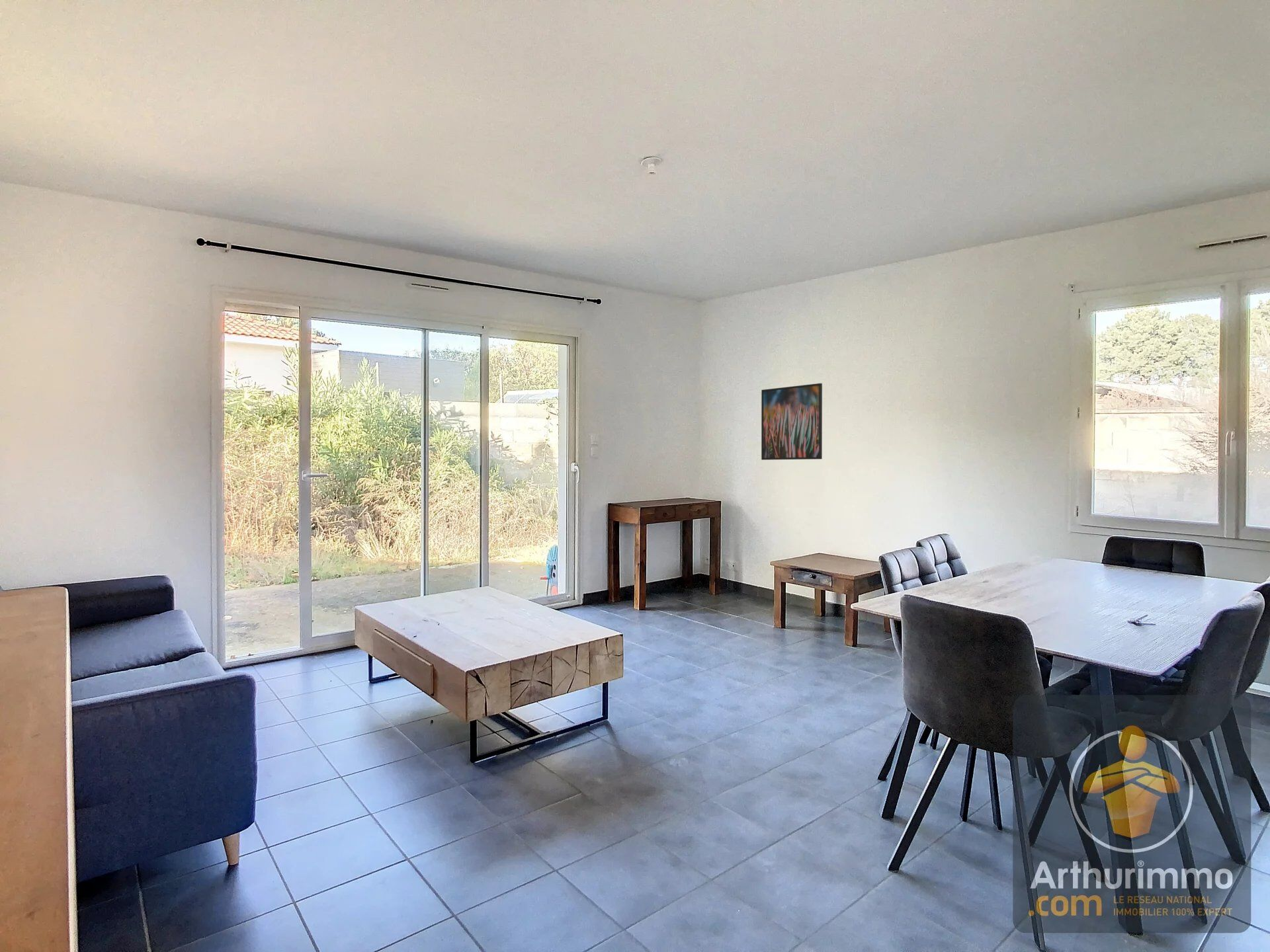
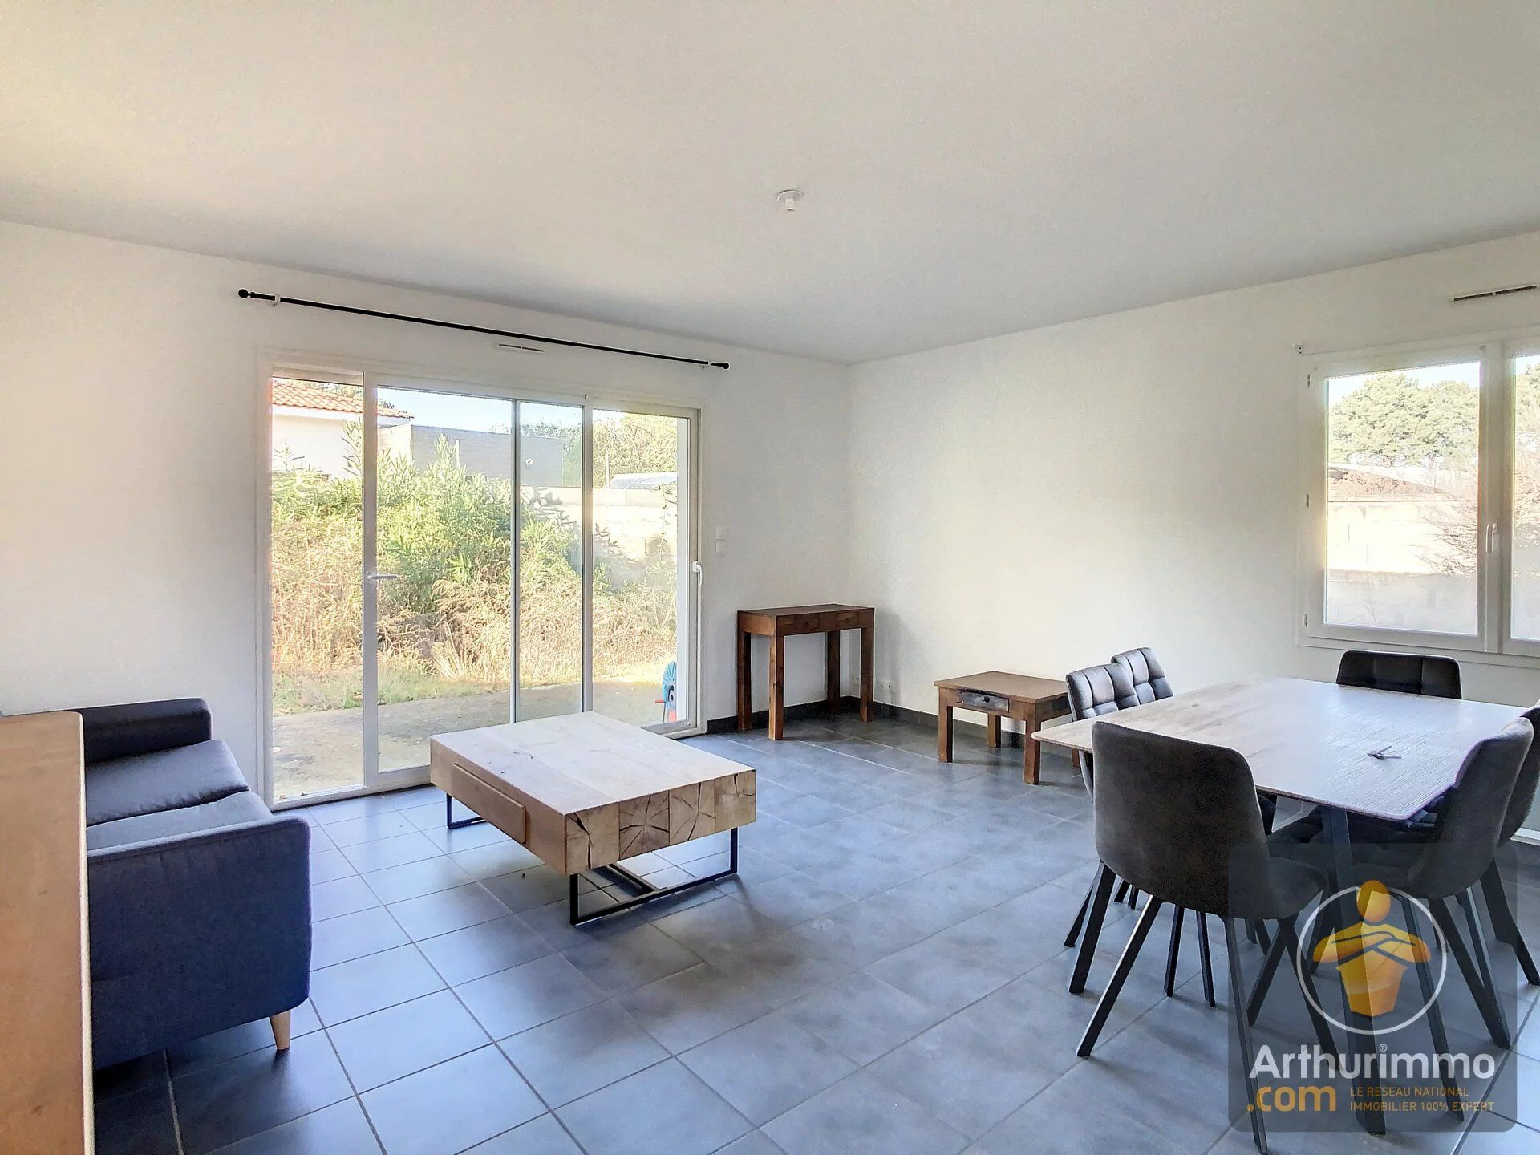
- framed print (790, 423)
